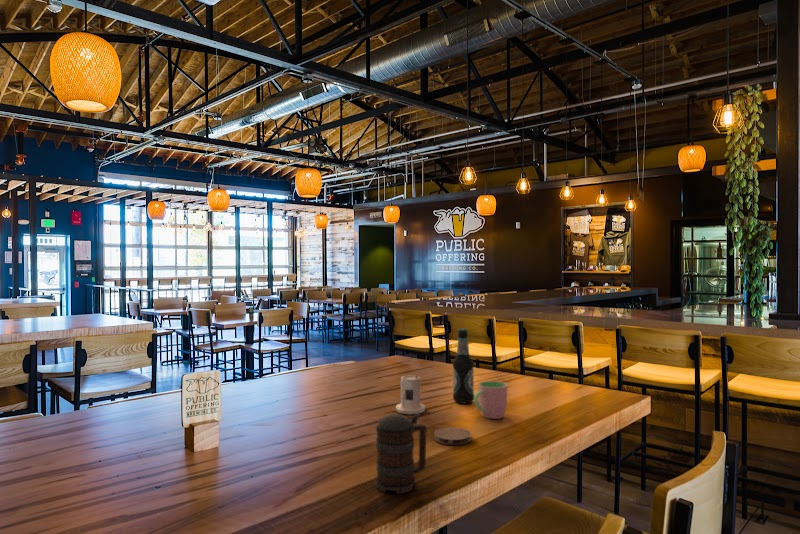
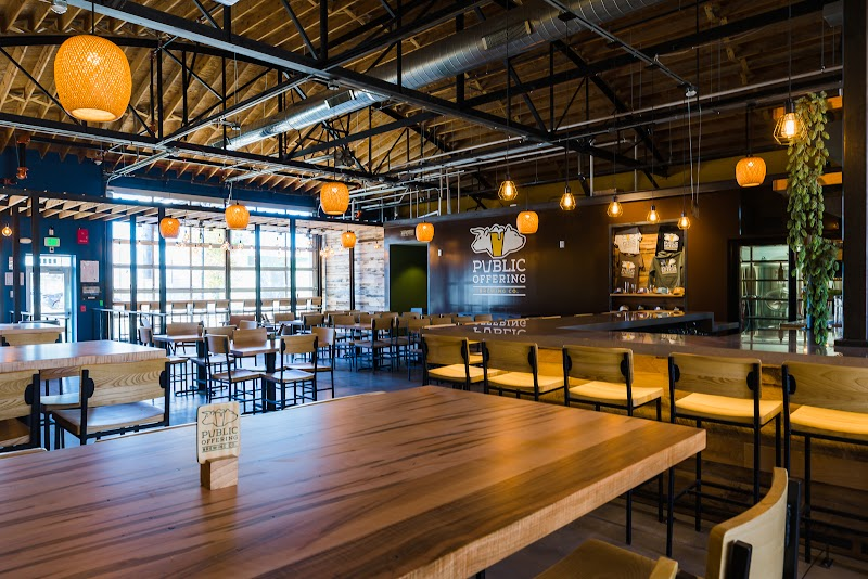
- beer mug (402, 448)
- coaster (452, 435)
- candle (410, 391)
- cup (489, 400)
- bottle (463, 365)
